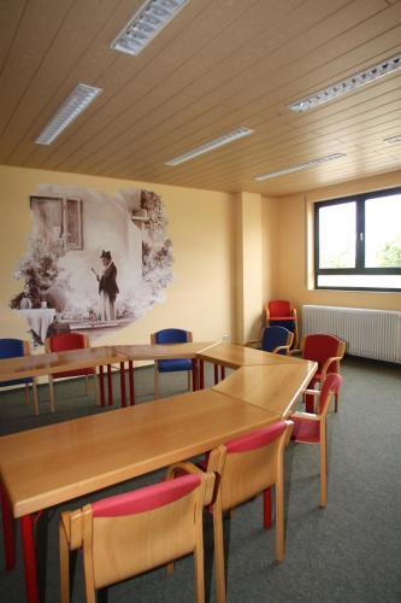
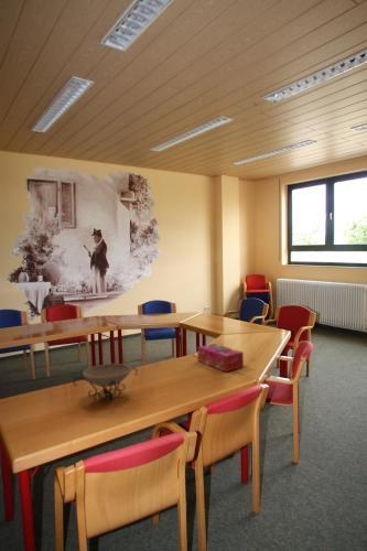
+ tissue box (219, 356)
+ decorative bowl (107, 383)
